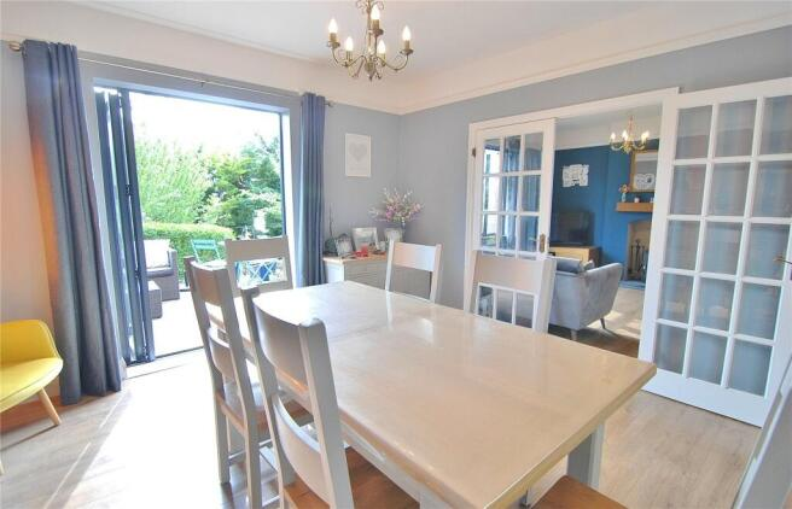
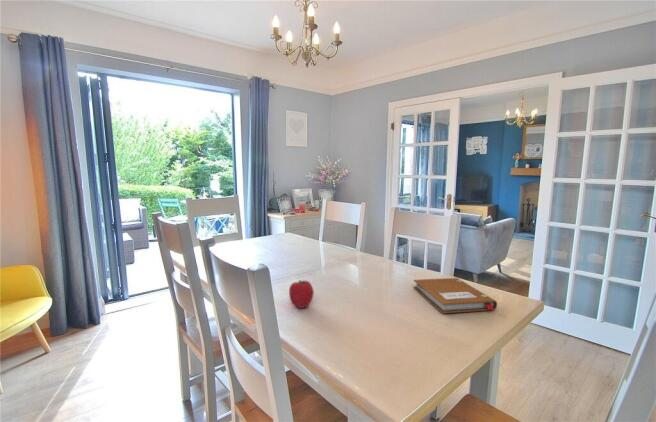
+ notebook (452, 294)
+ fruit (301, 292)
